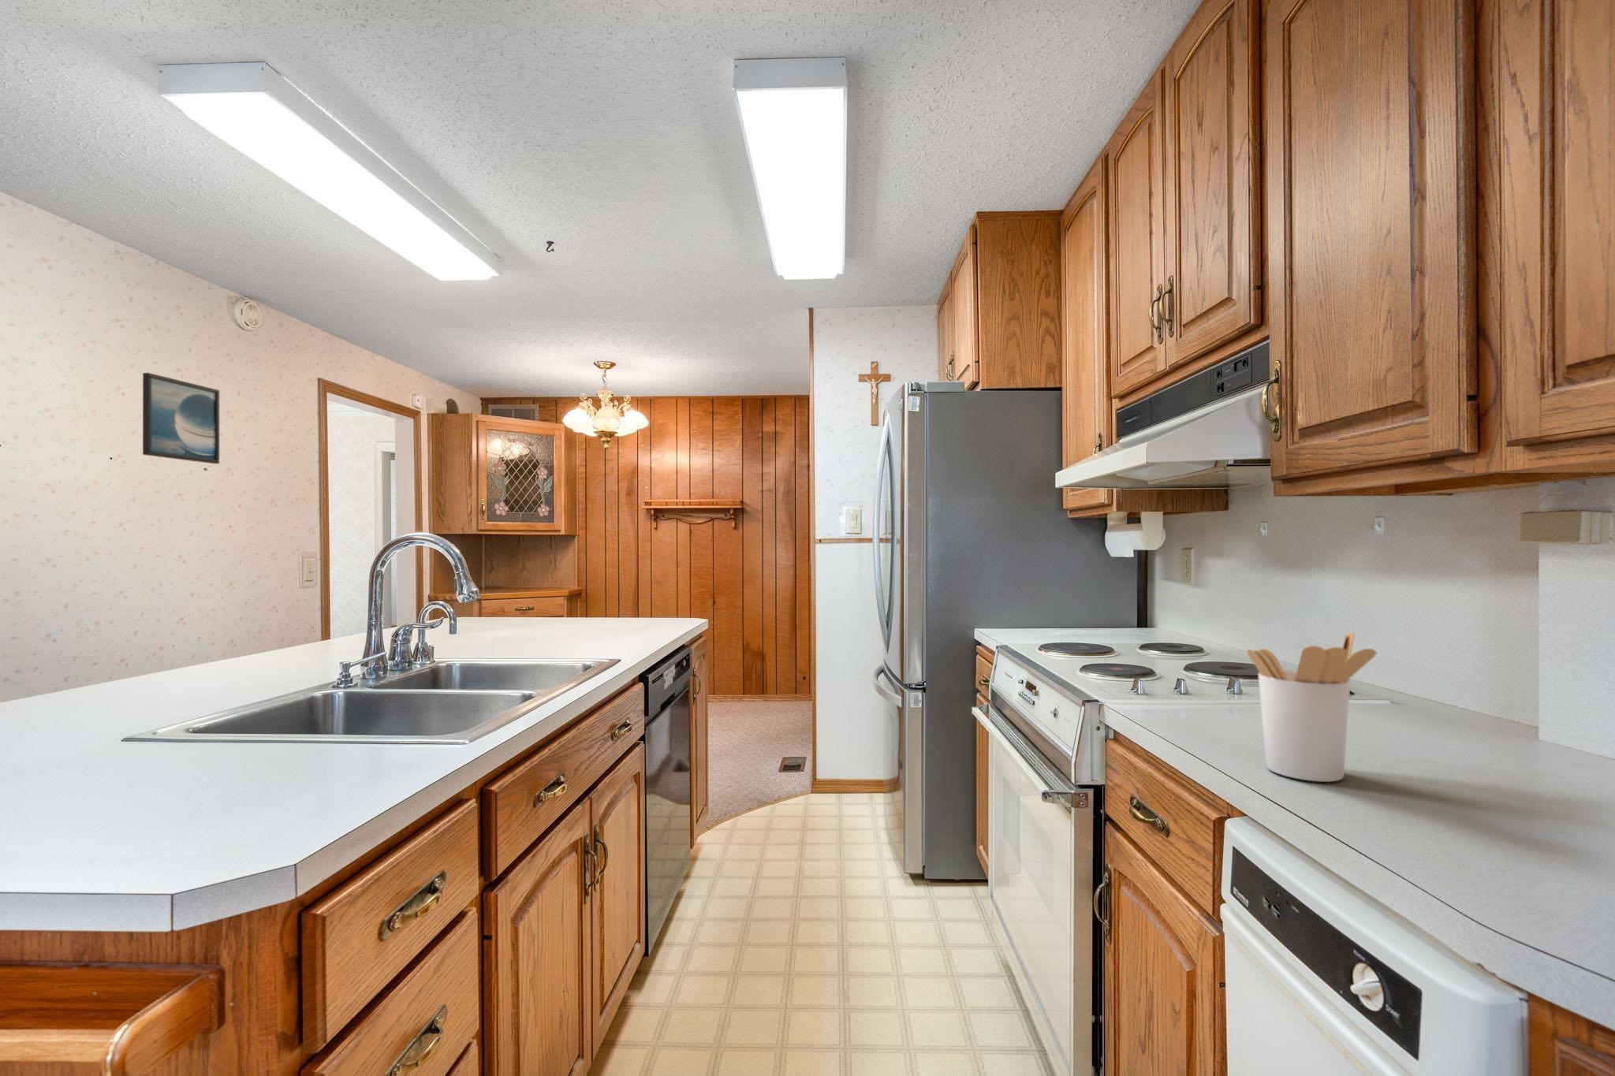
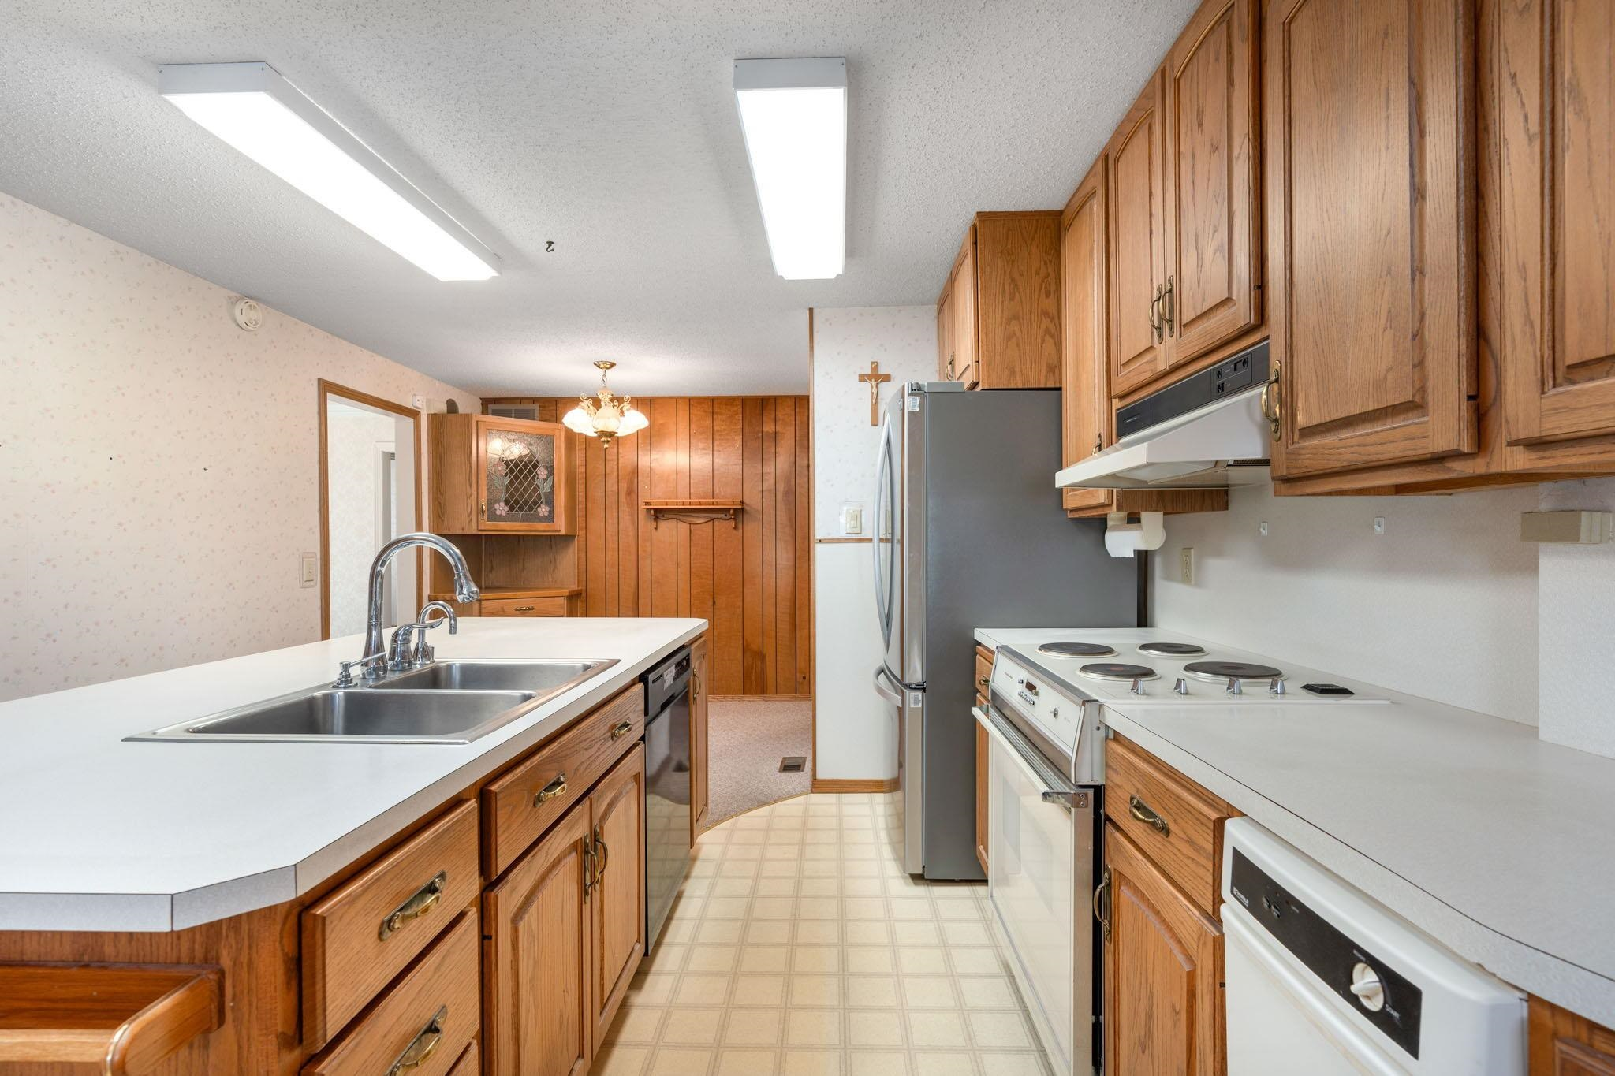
- utensil holder (1314, 705)
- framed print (183, 420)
